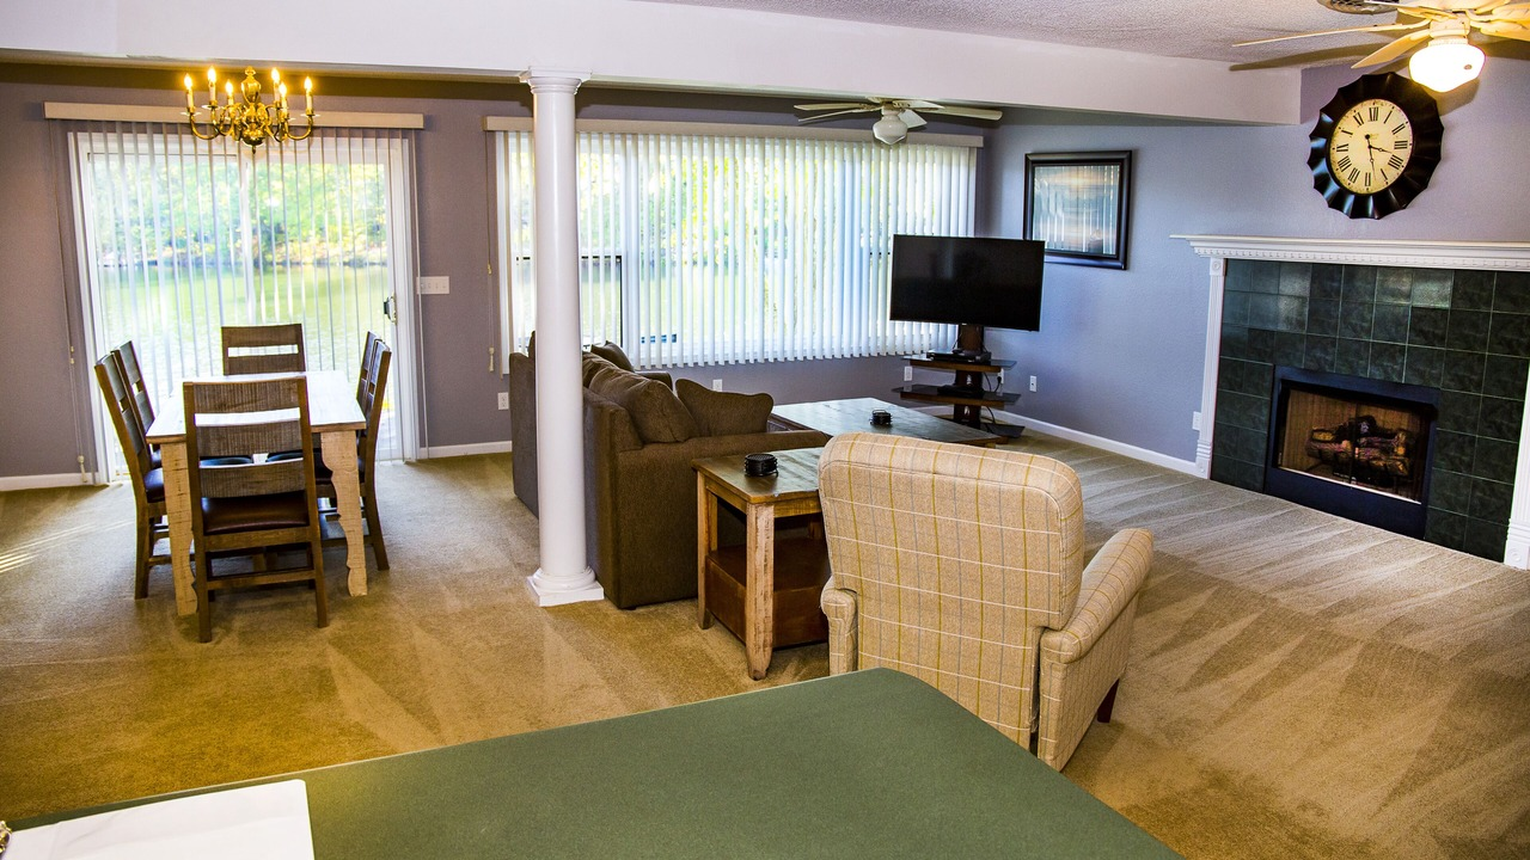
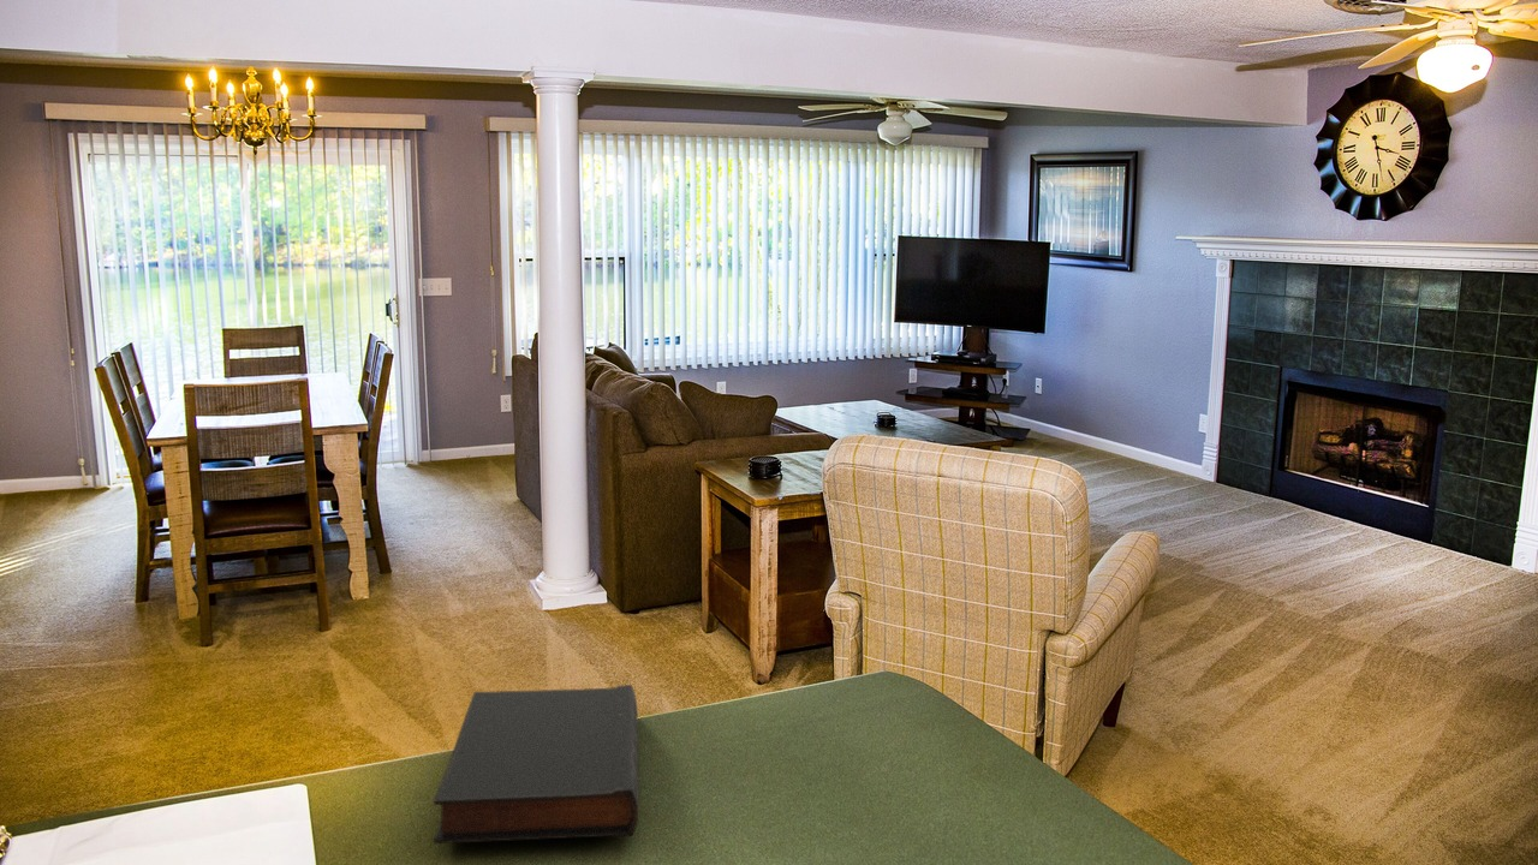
+ book (548, 754)
